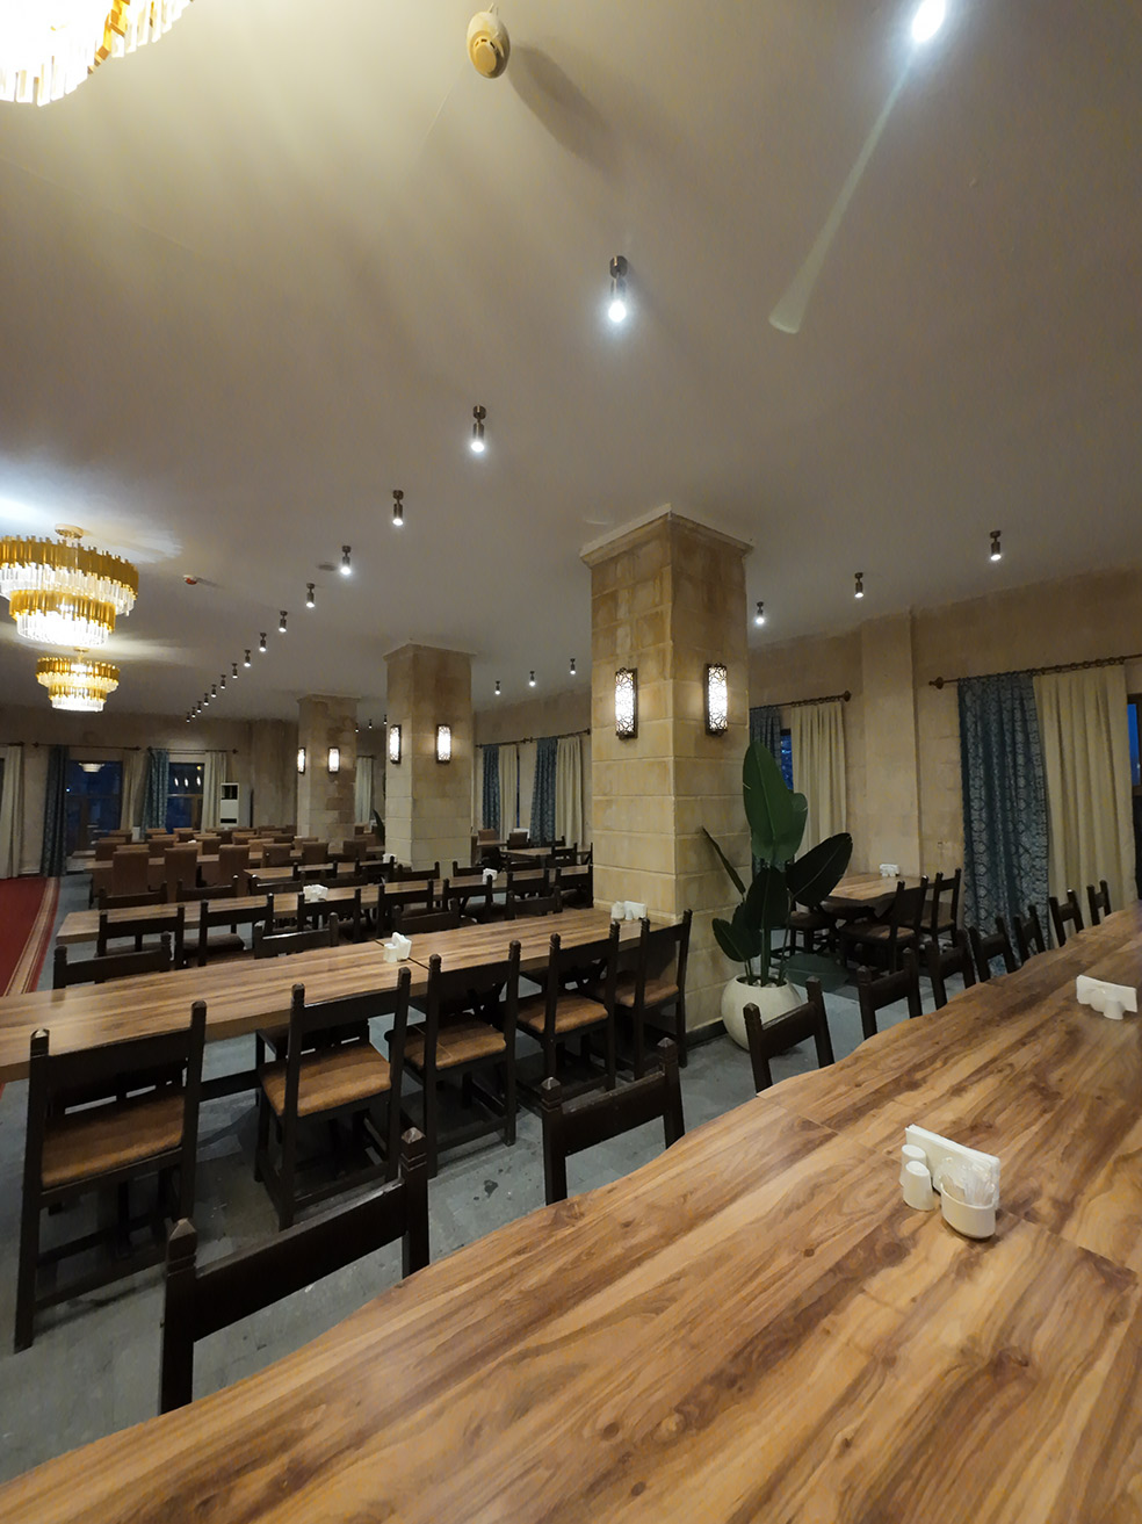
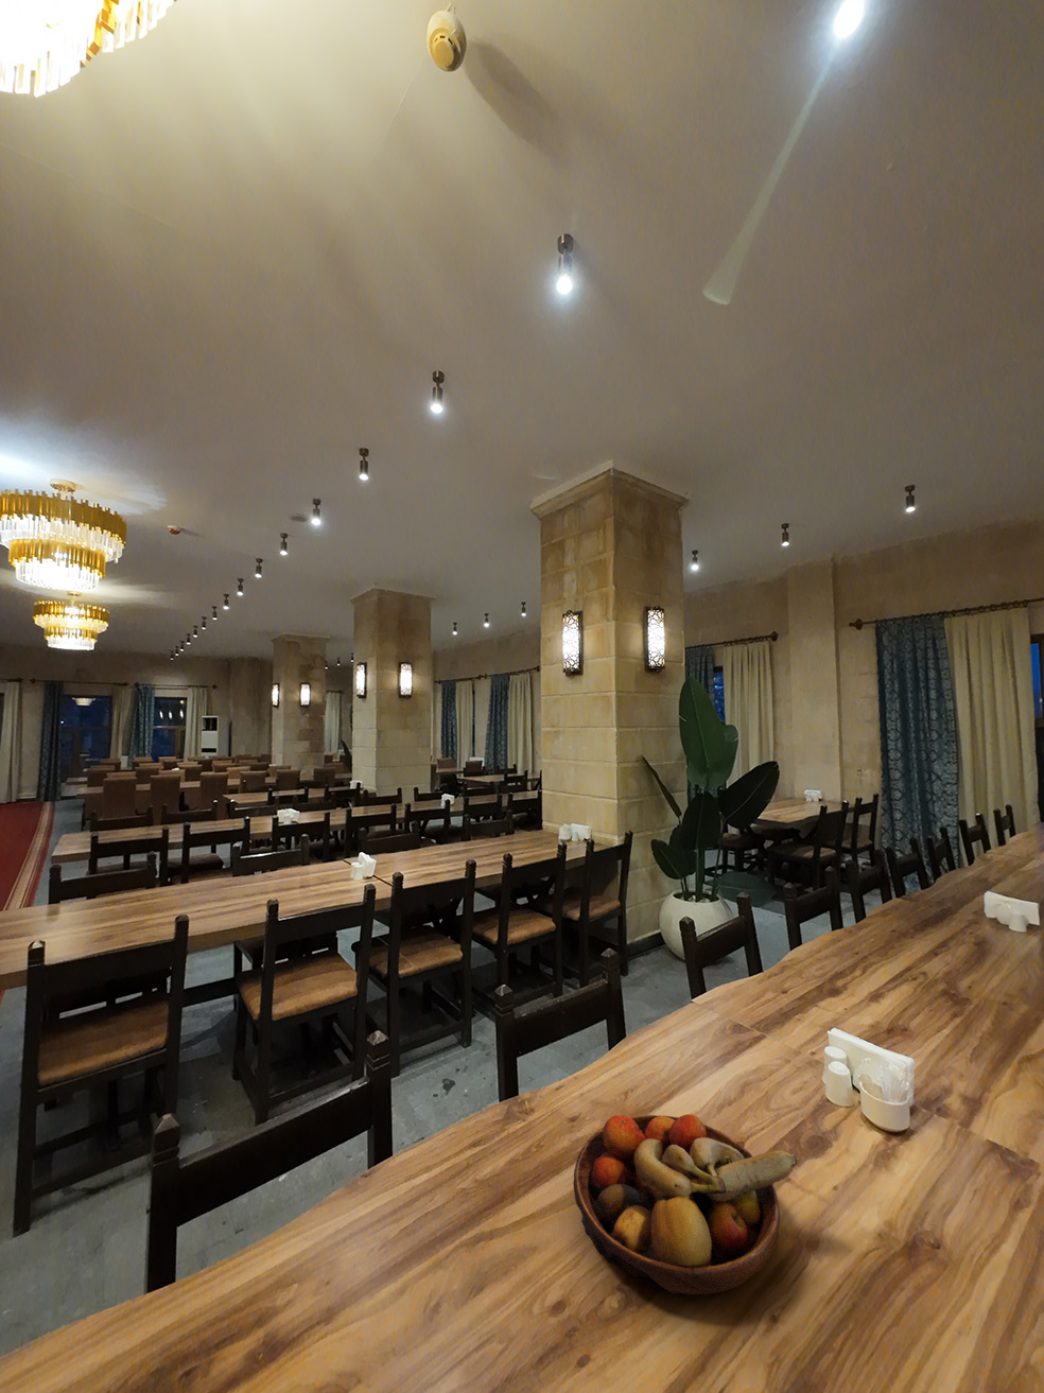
+ fruit bowl (673, 1170)
